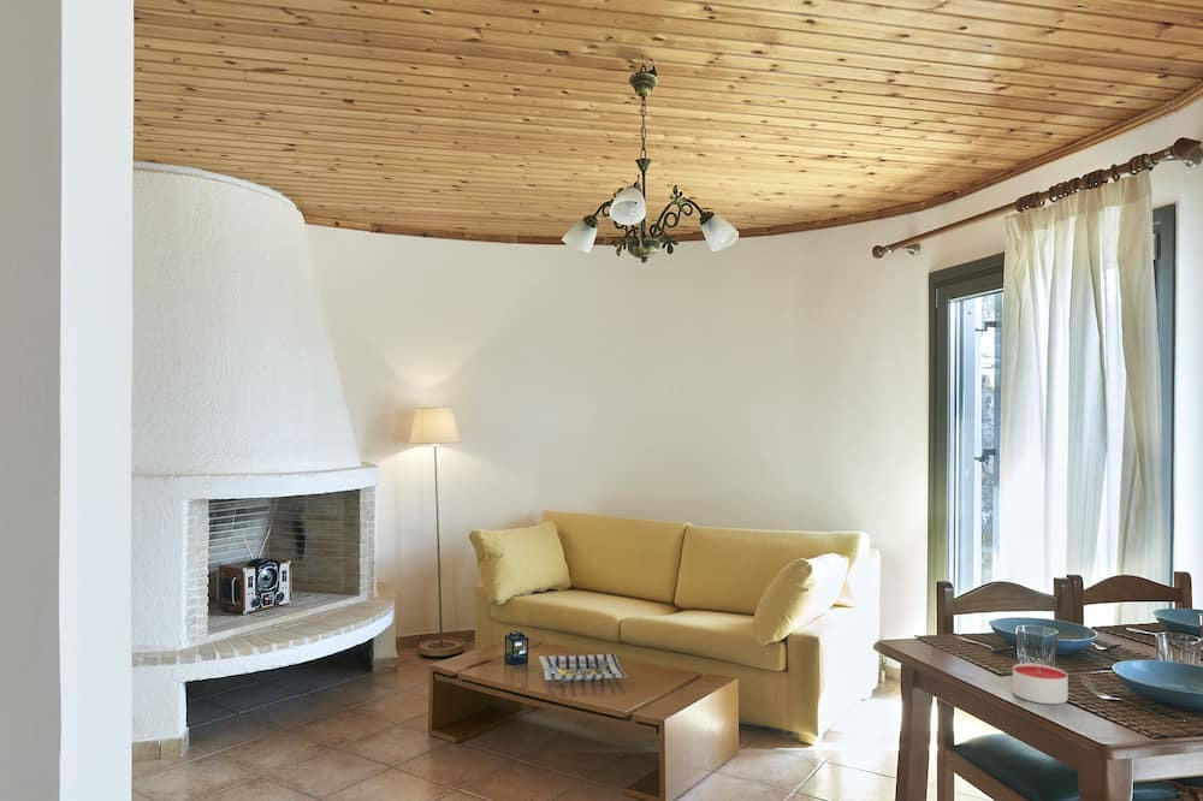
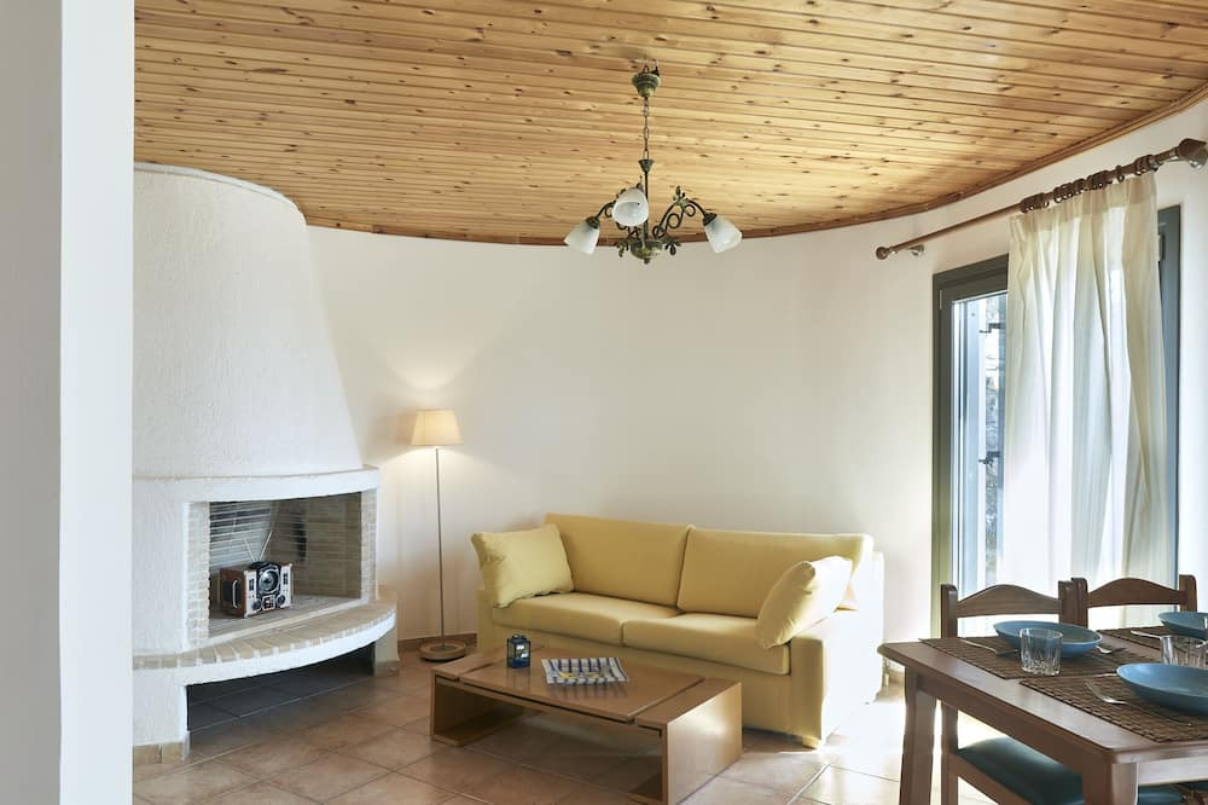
- candle (1039, 682)
